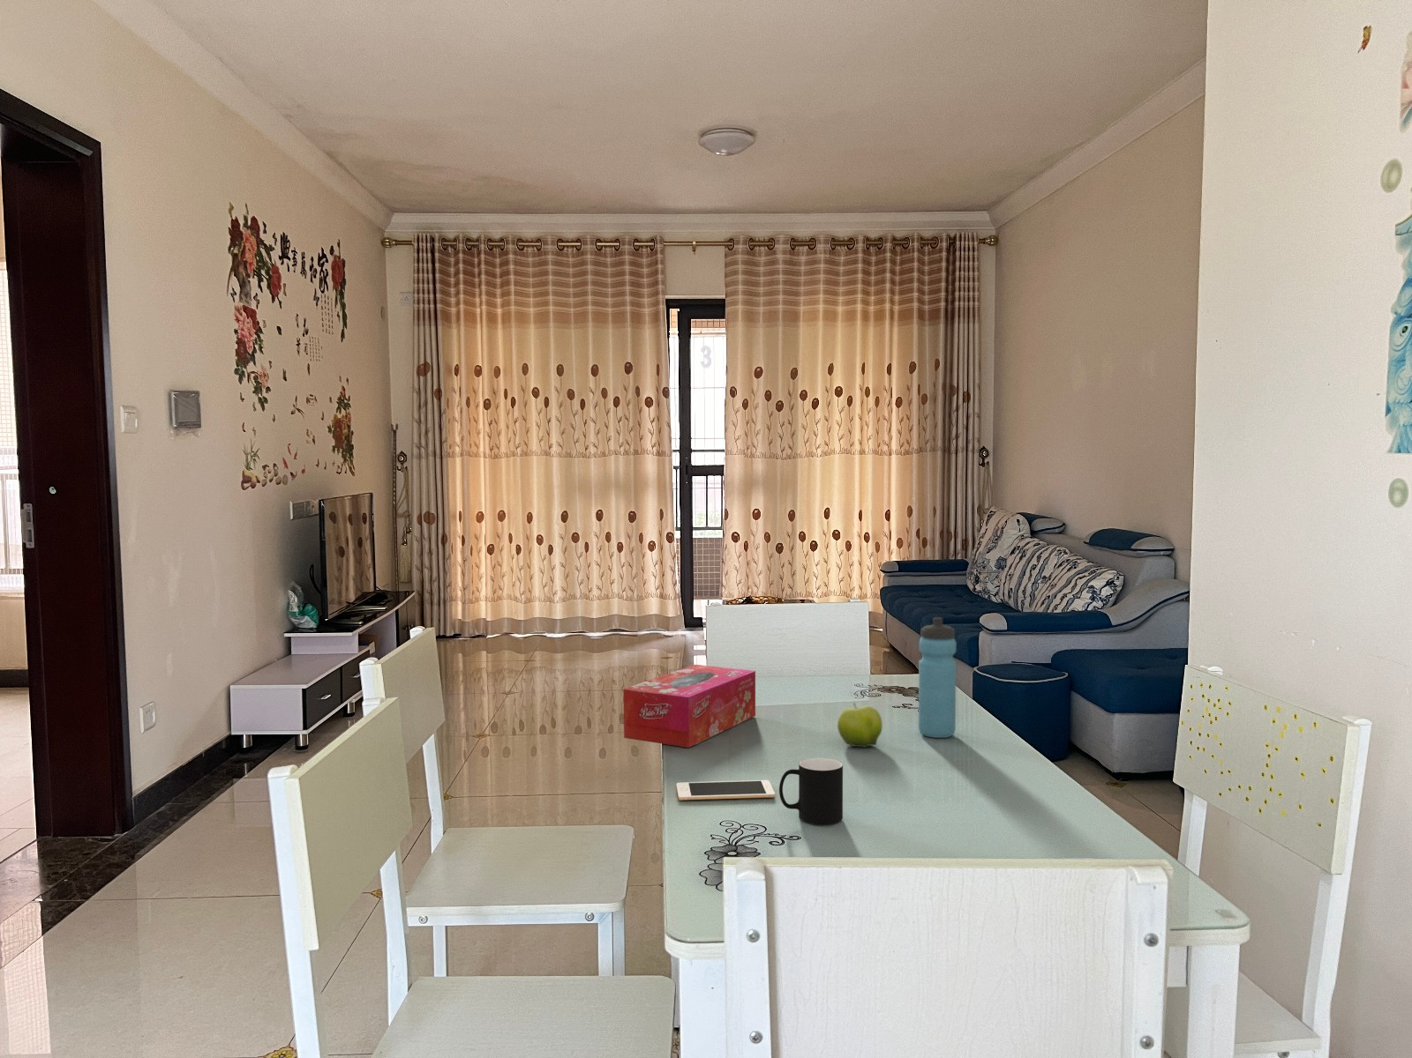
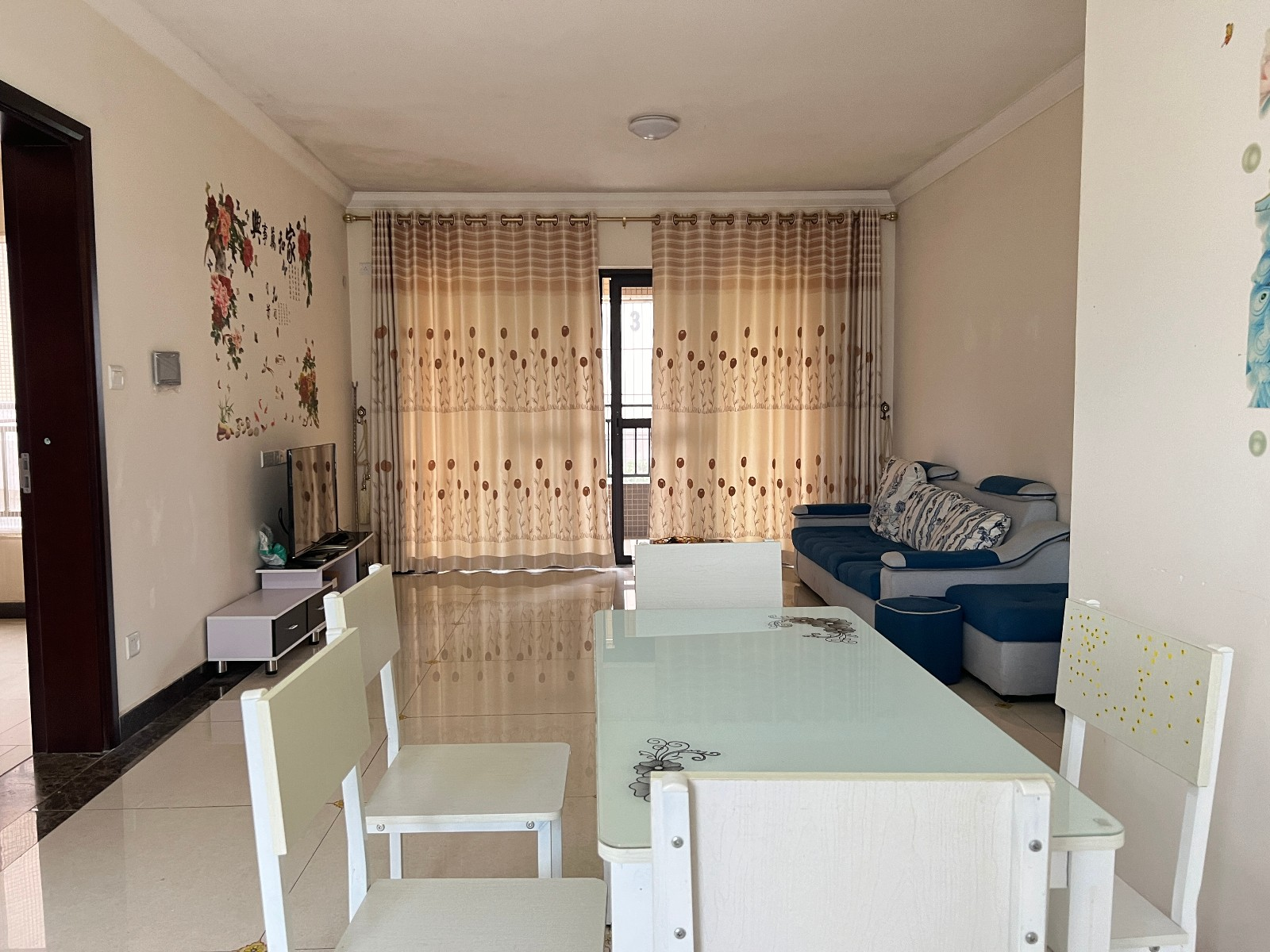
- fruit (859, 723)
- cup (811, 791)
- cell phone (725, 790)
- water bottle (937, 676)
- tissue box (692, 702)
